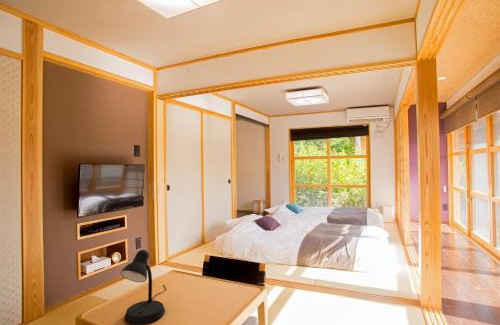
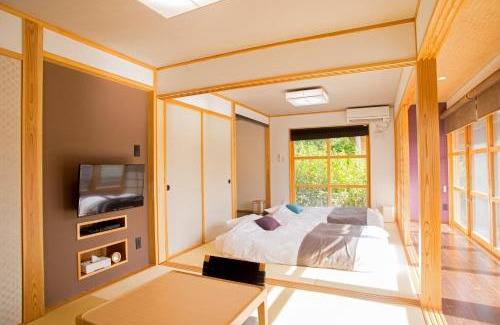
- desk lamp (151, 274)
